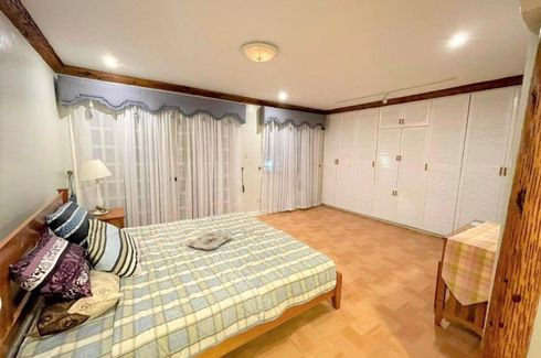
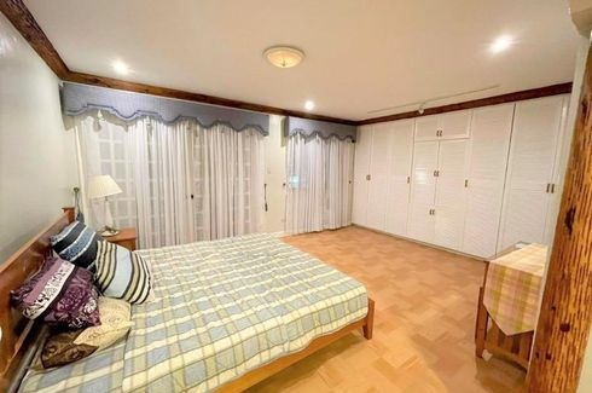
- serving tray (210, 240)
